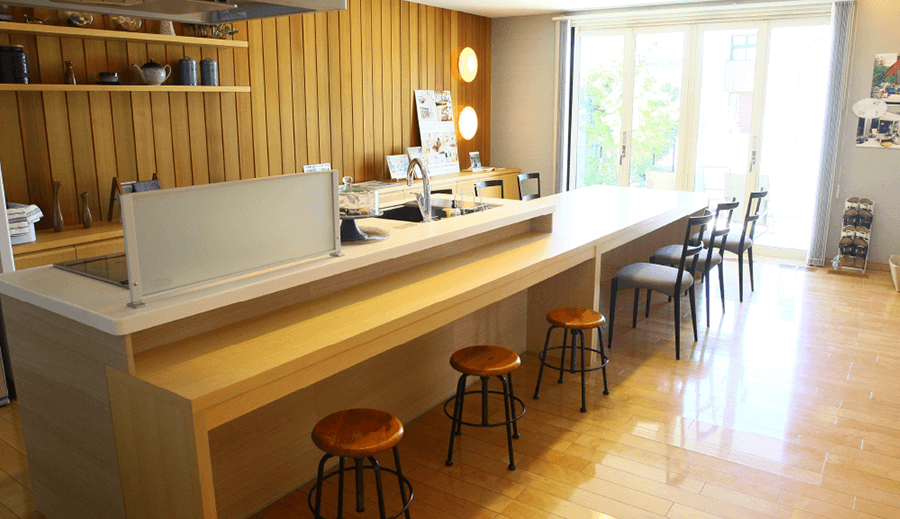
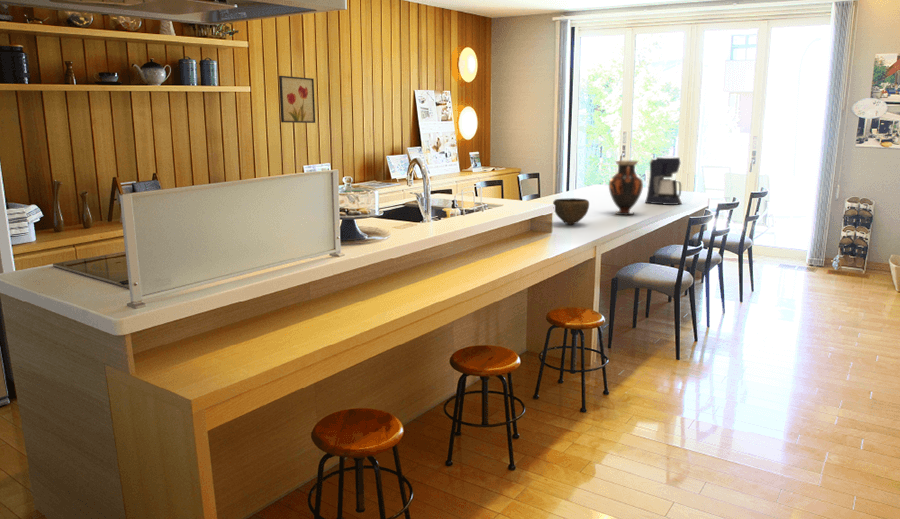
+ coffee maker (664, 179)
+ bowl (570, 212)
+ vase (625, 187)
+ wall art (297, 100)
